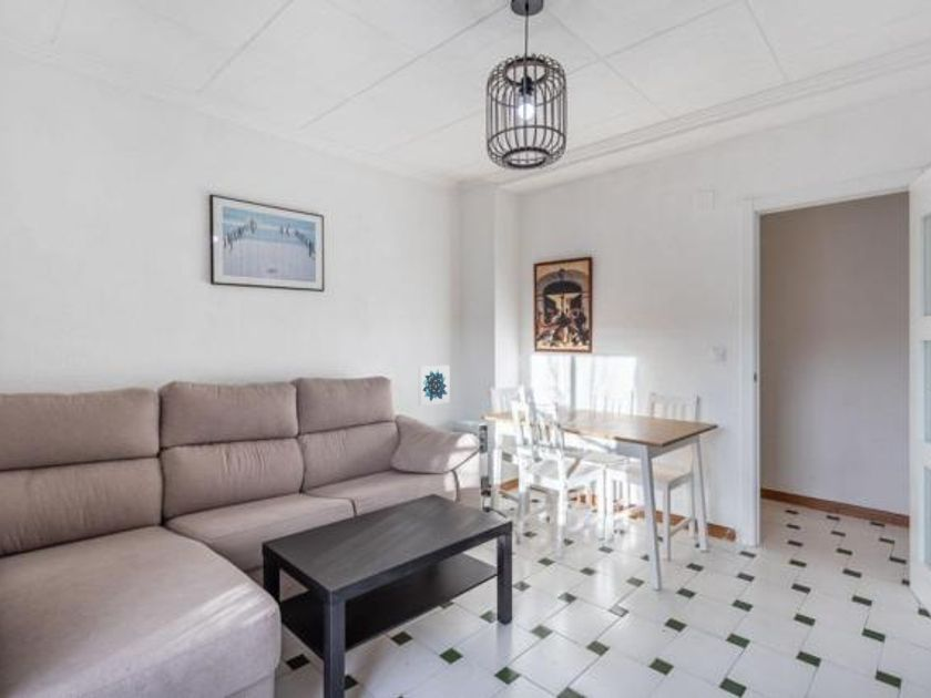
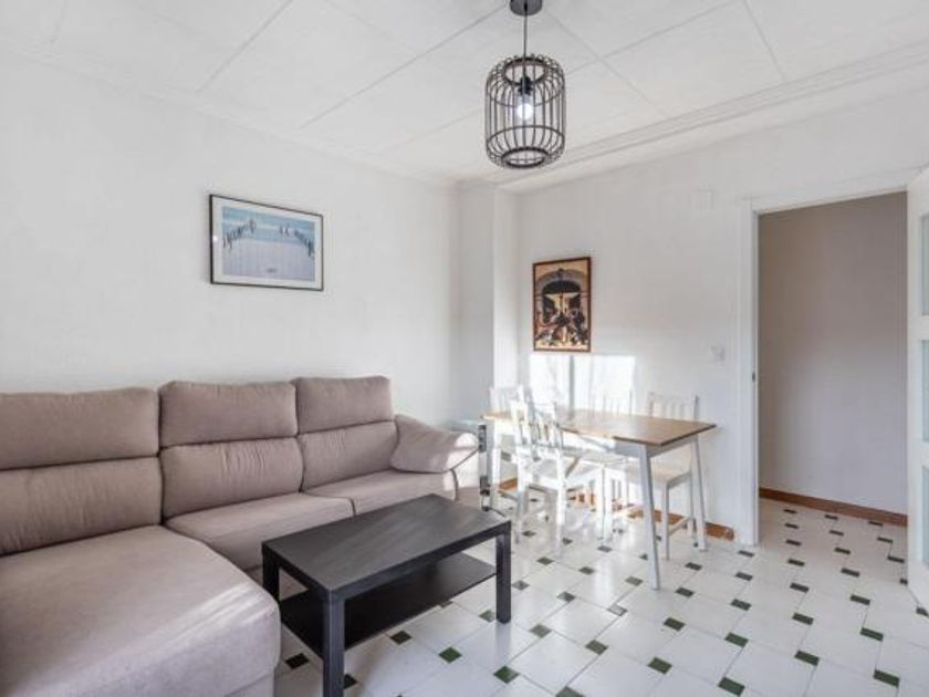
- wall art (433, 384)
